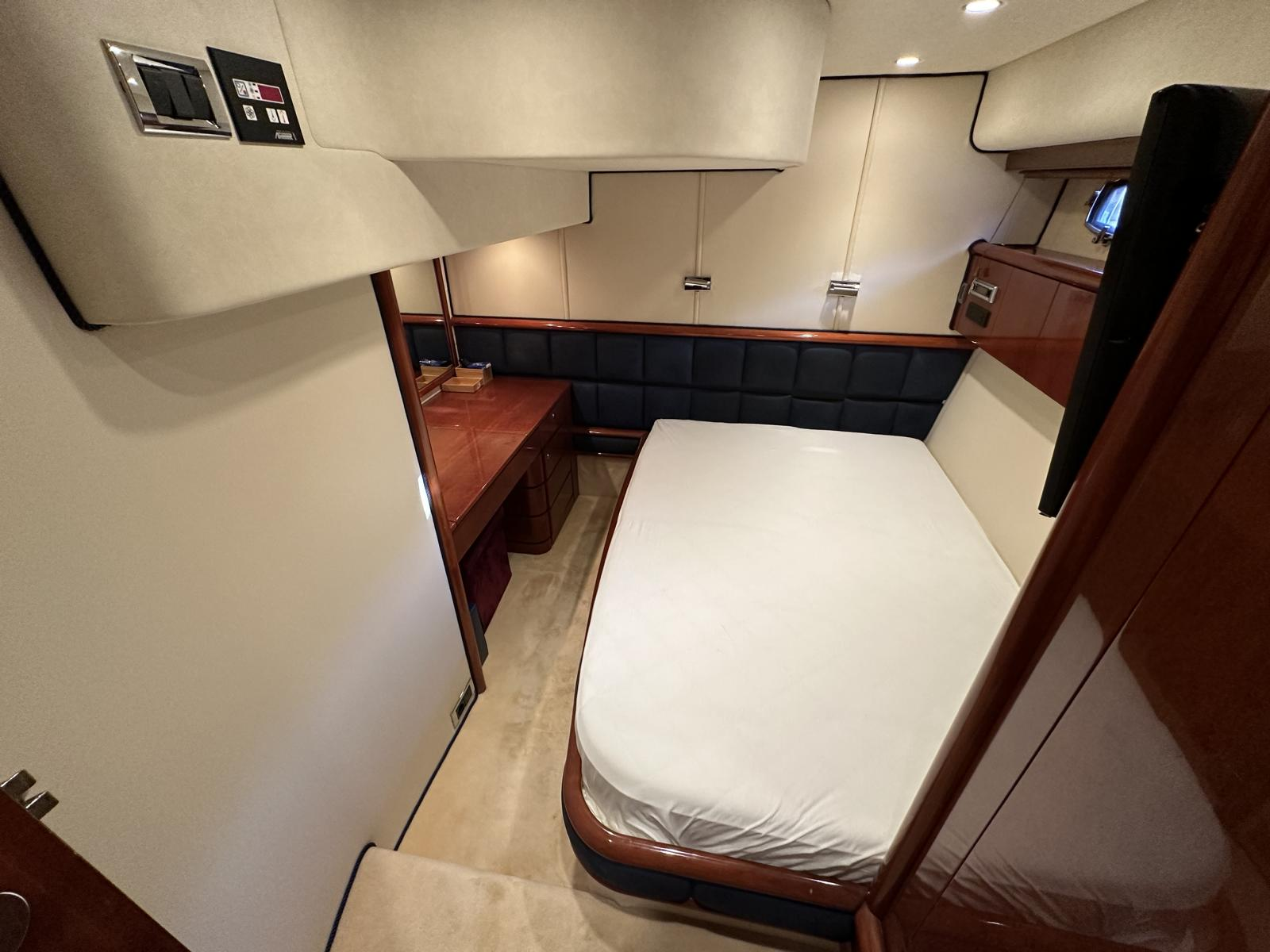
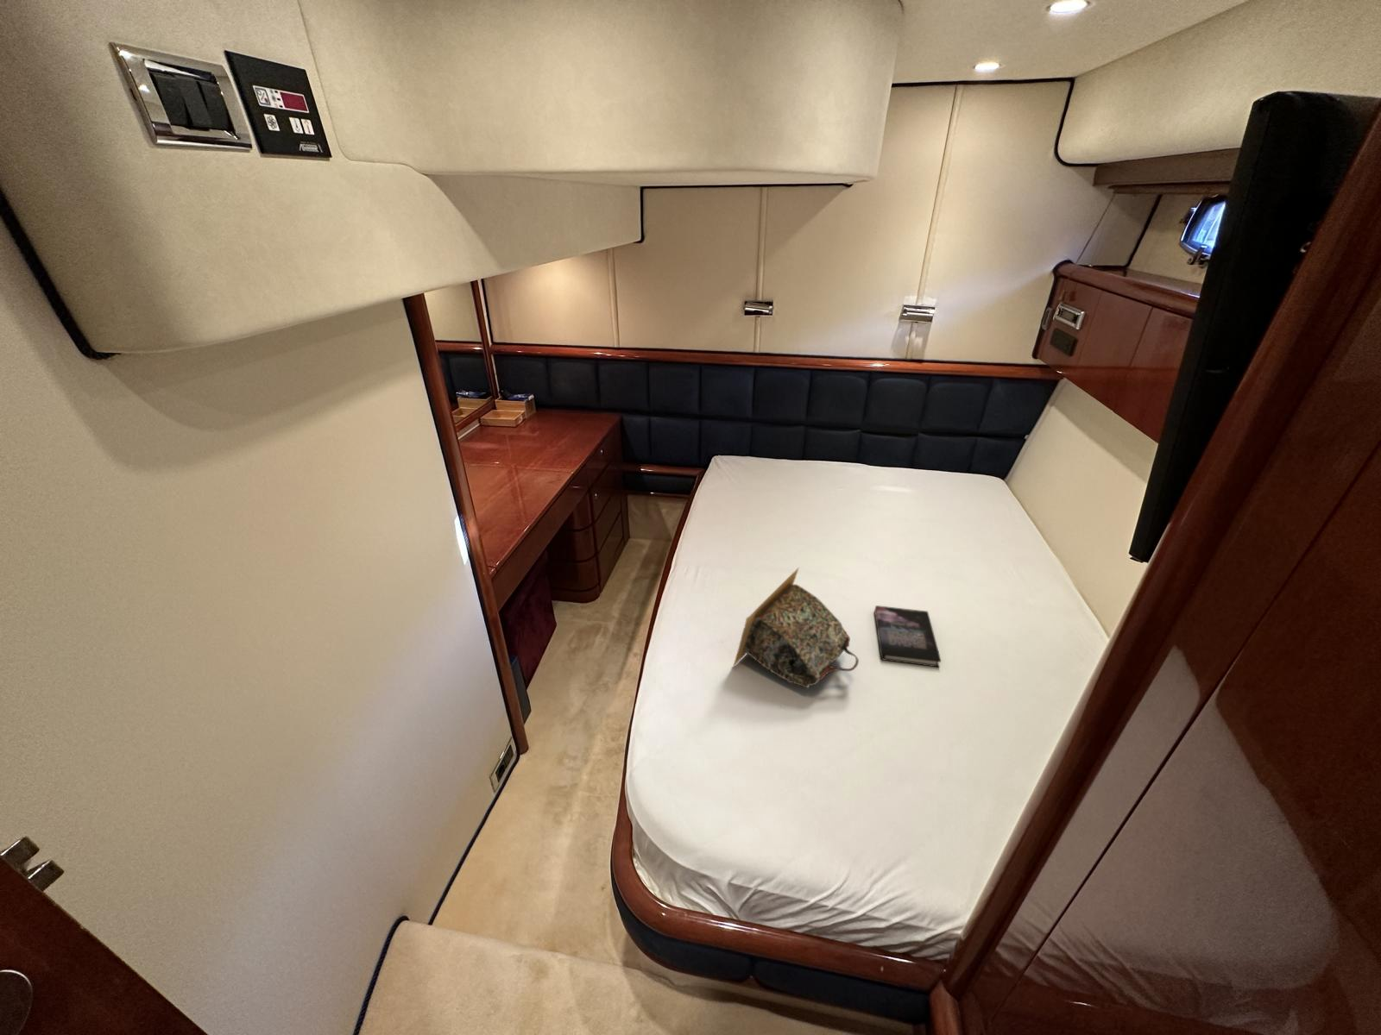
+ book (905, 634)
+ tote bag (789, 625)
